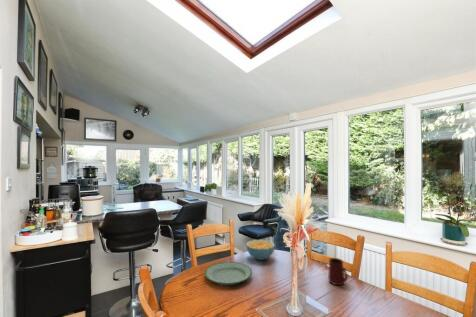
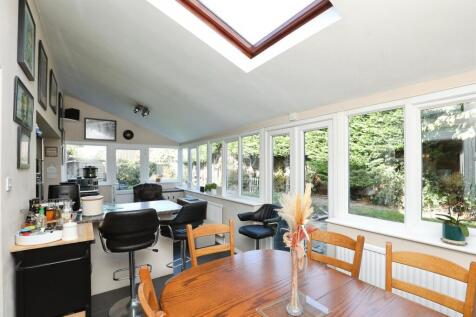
- plate (228, 274)
- mug (338, 272)
- cereal bowl (260, 251)
